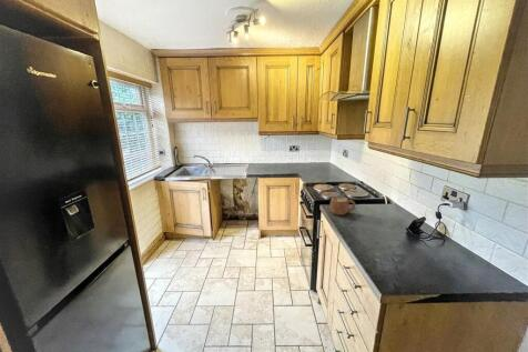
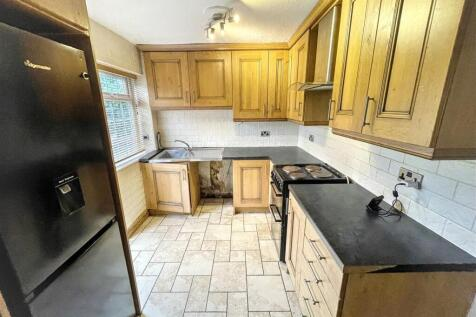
- mug (342, 205)
